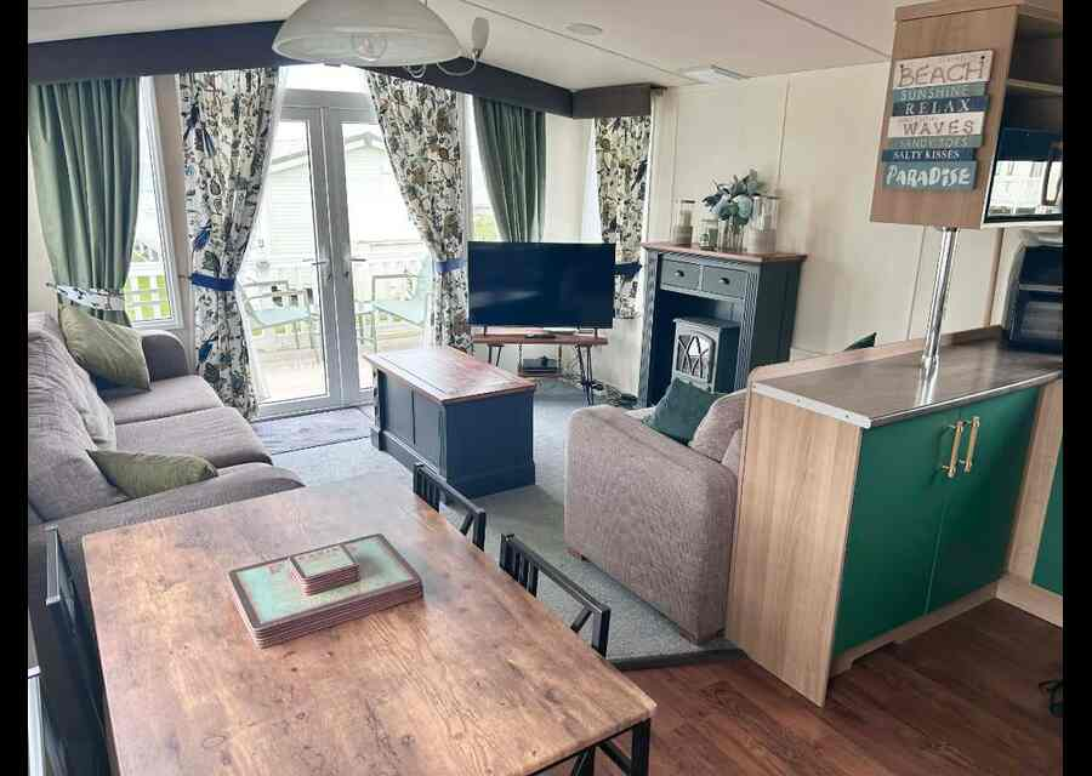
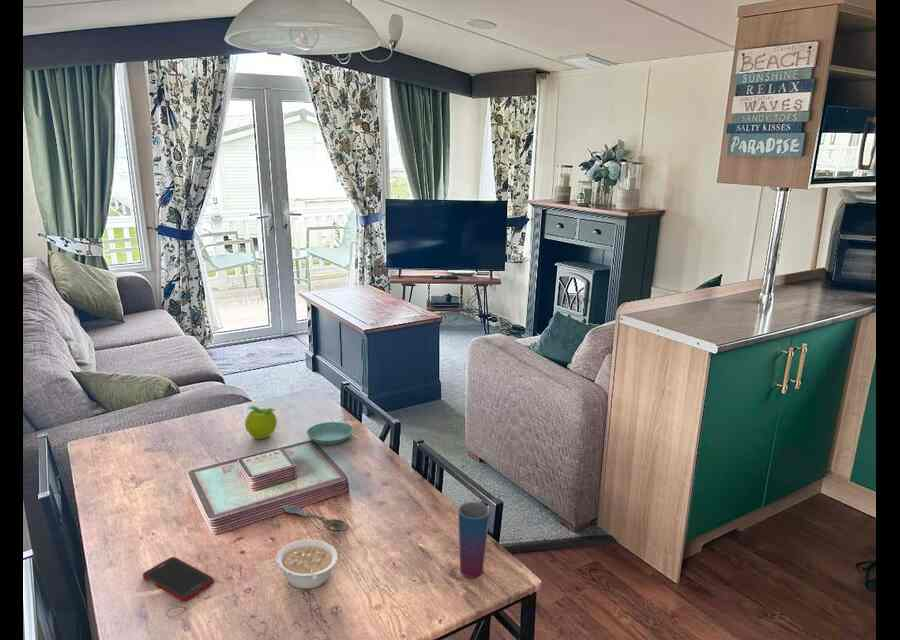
+ saucer (330, 434)
+ cell phone (178, 578)
+ cup (472, 540)
+ legume (309, 565)
+ spoon (314, 517)
+ fruit (260, 422)
